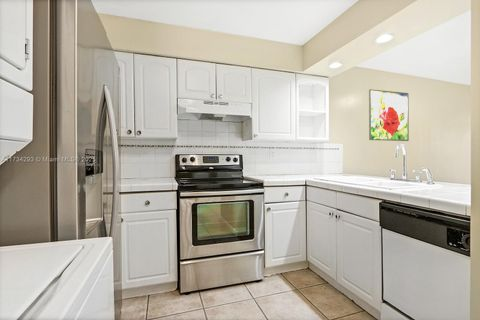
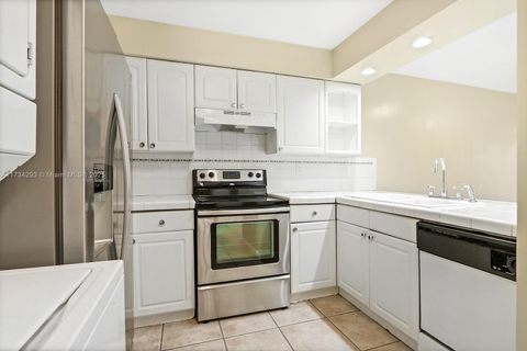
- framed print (389, 115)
